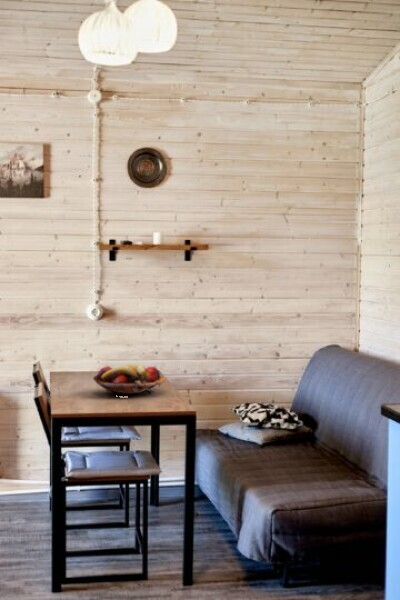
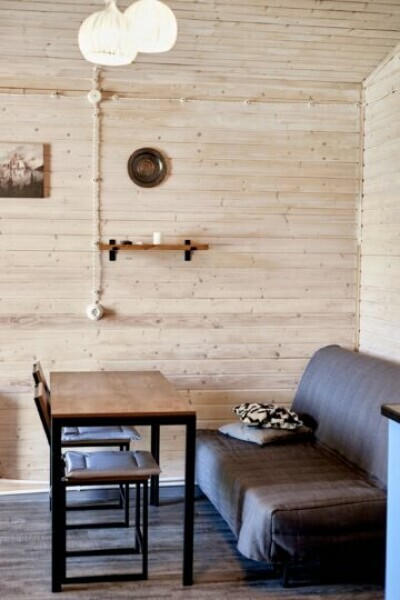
- fruit basket (130, 378)
